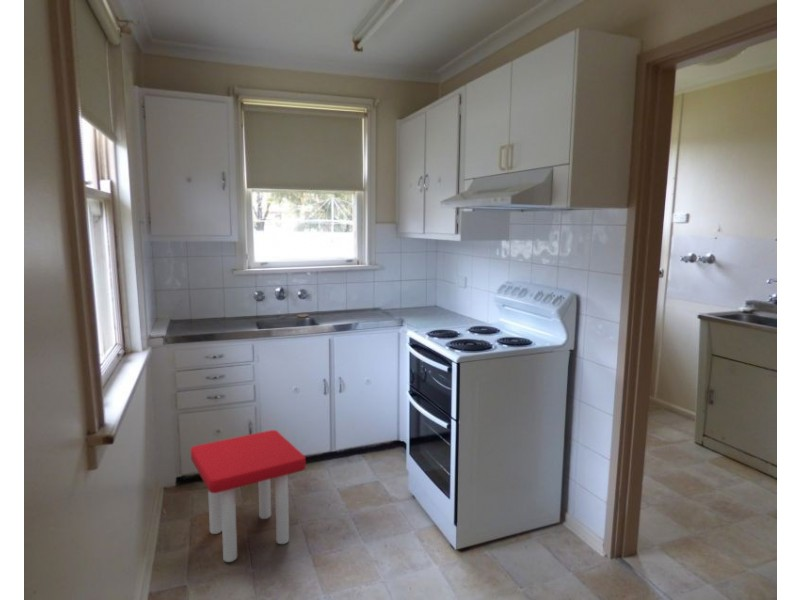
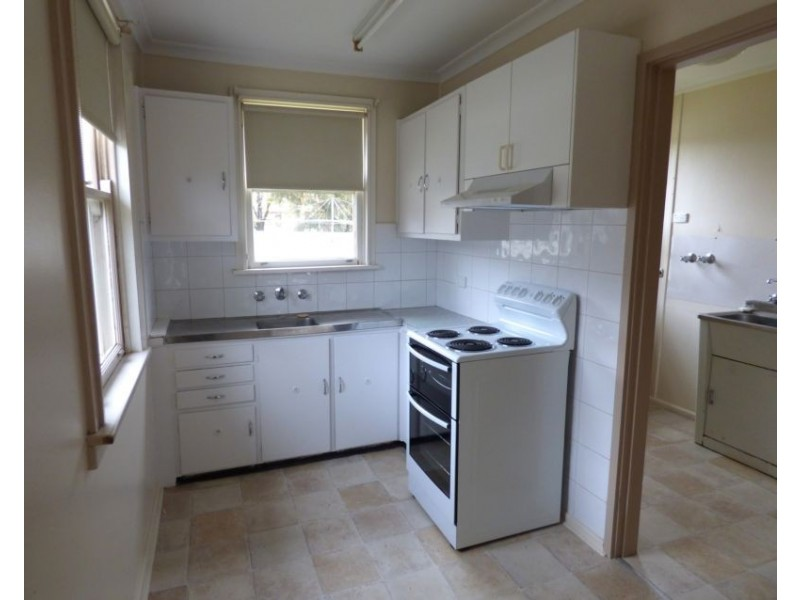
- stool (245, 485)
